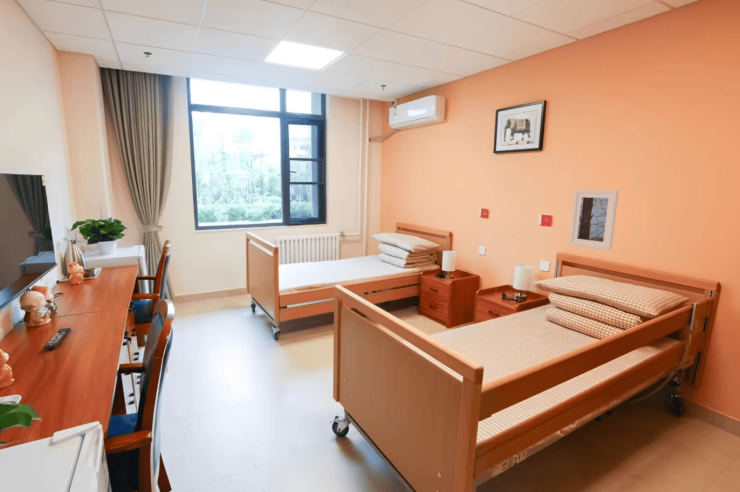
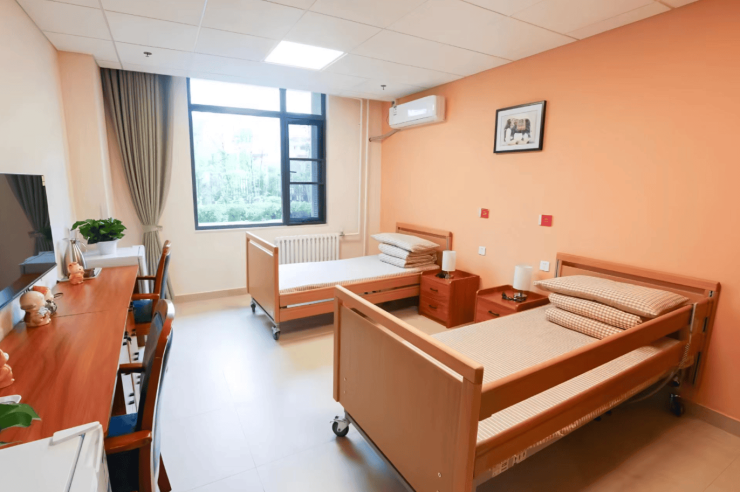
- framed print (592, 219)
- remote control (58, 337)
